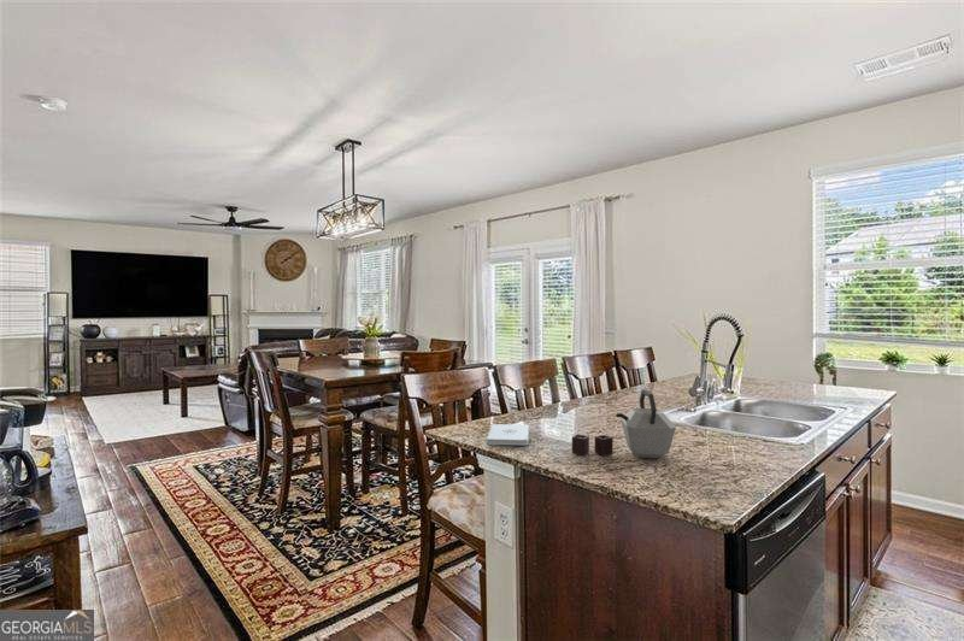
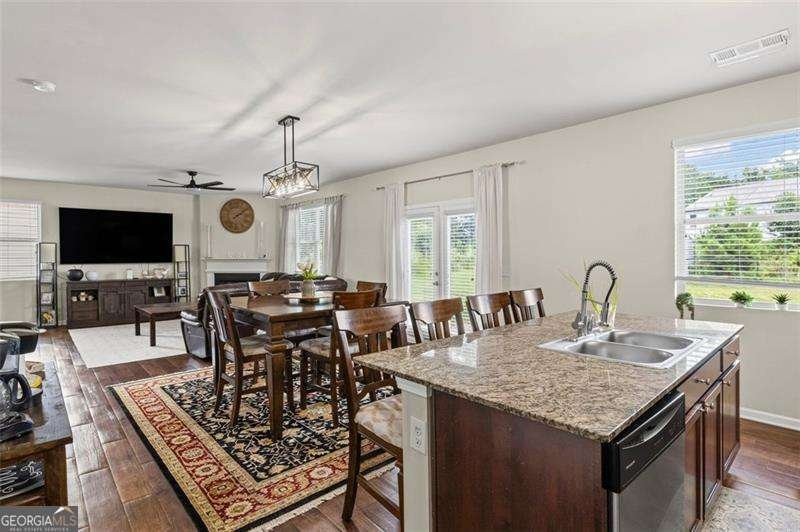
- kettle (622, 422)
- notepad (509, 434)
